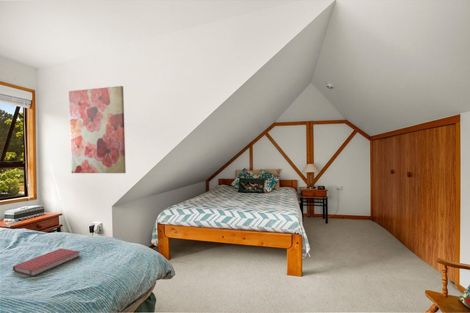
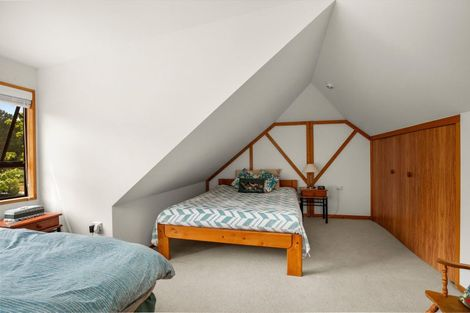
- book (48, 260)
- wall art (96, 131)
